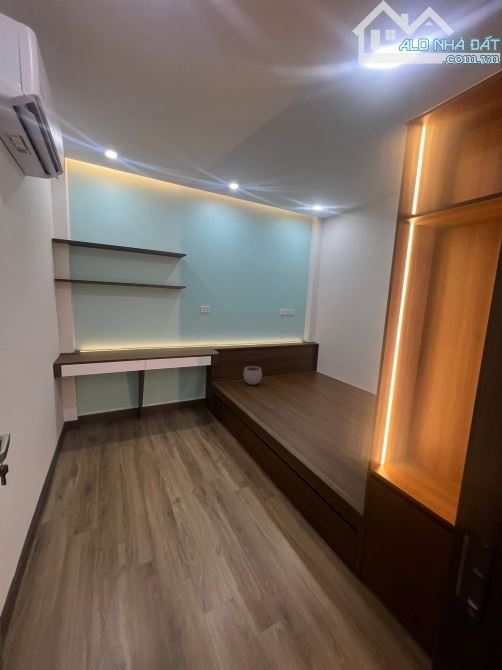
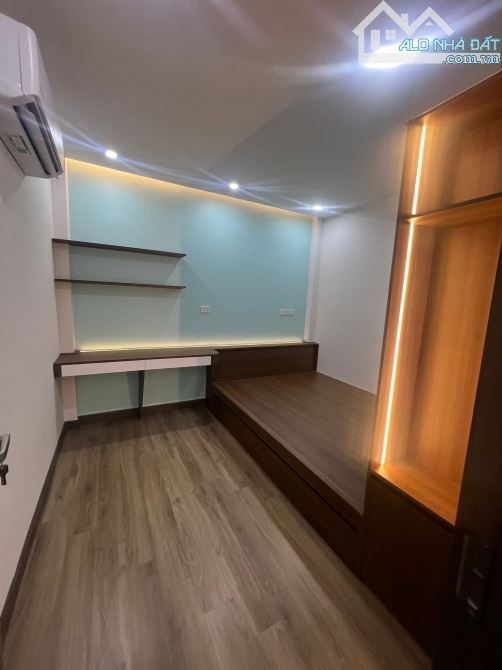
- plant pot (252, 372)
